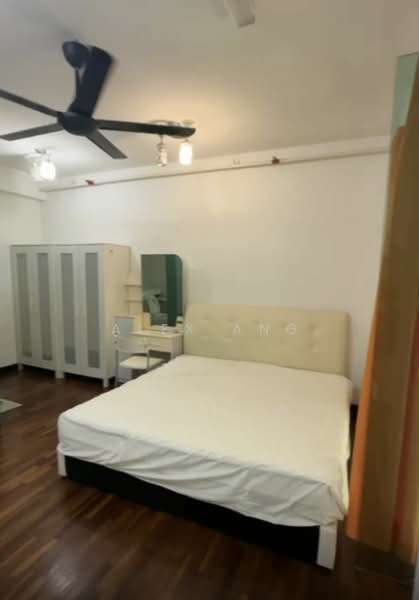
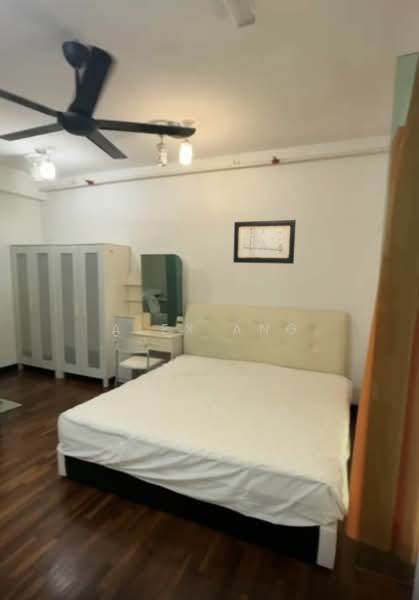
+ wall art (263, 242)
